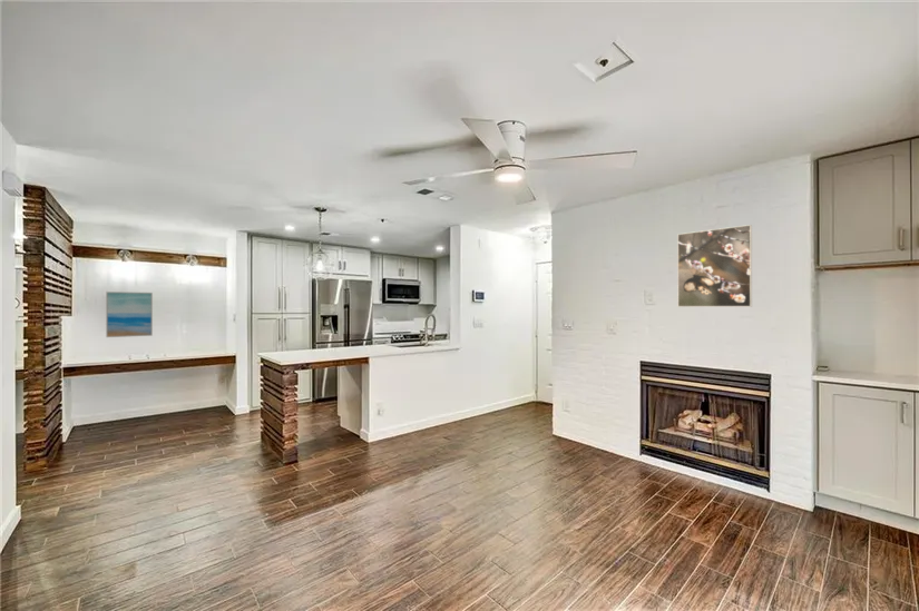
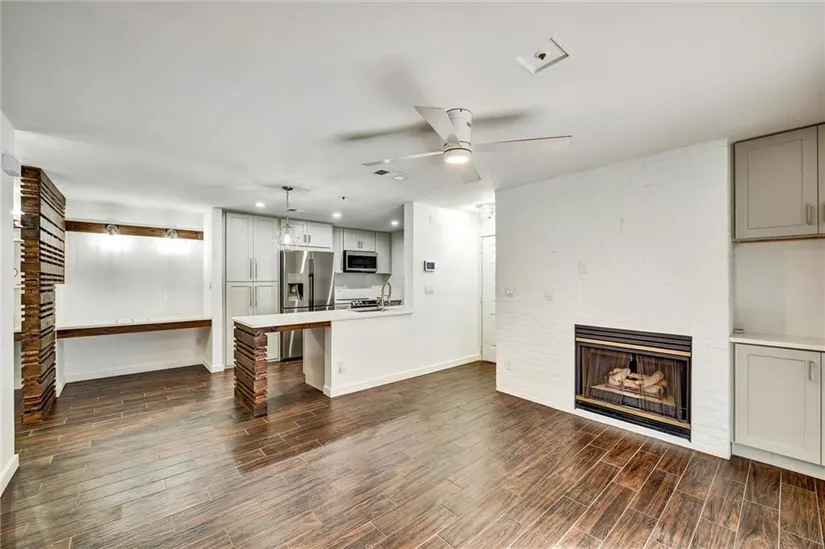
- wall art (129, 314)
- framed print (712, 268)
